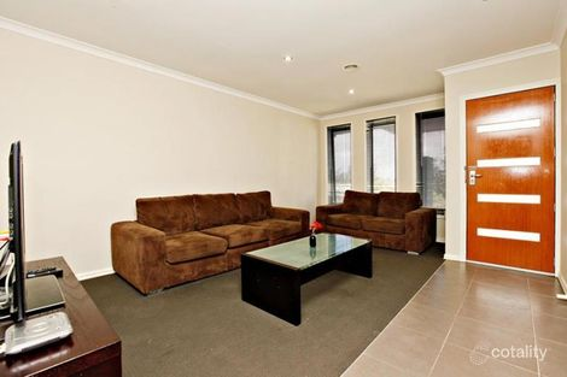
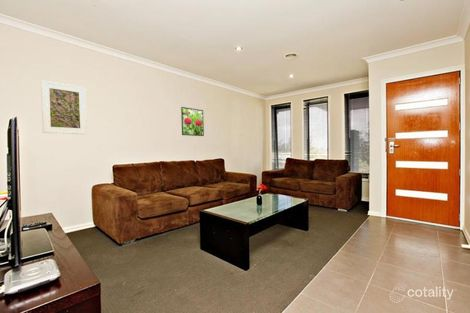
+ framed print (193, 122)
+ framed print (65, 108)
